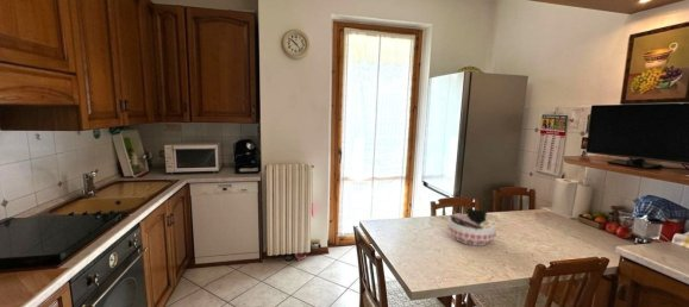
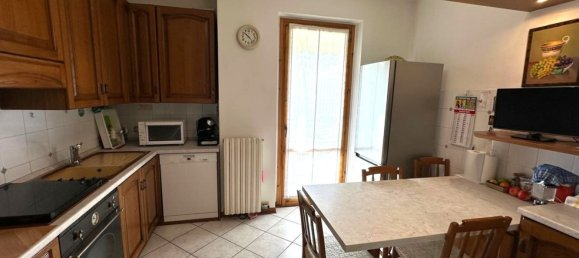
- bowl (471, 226)
